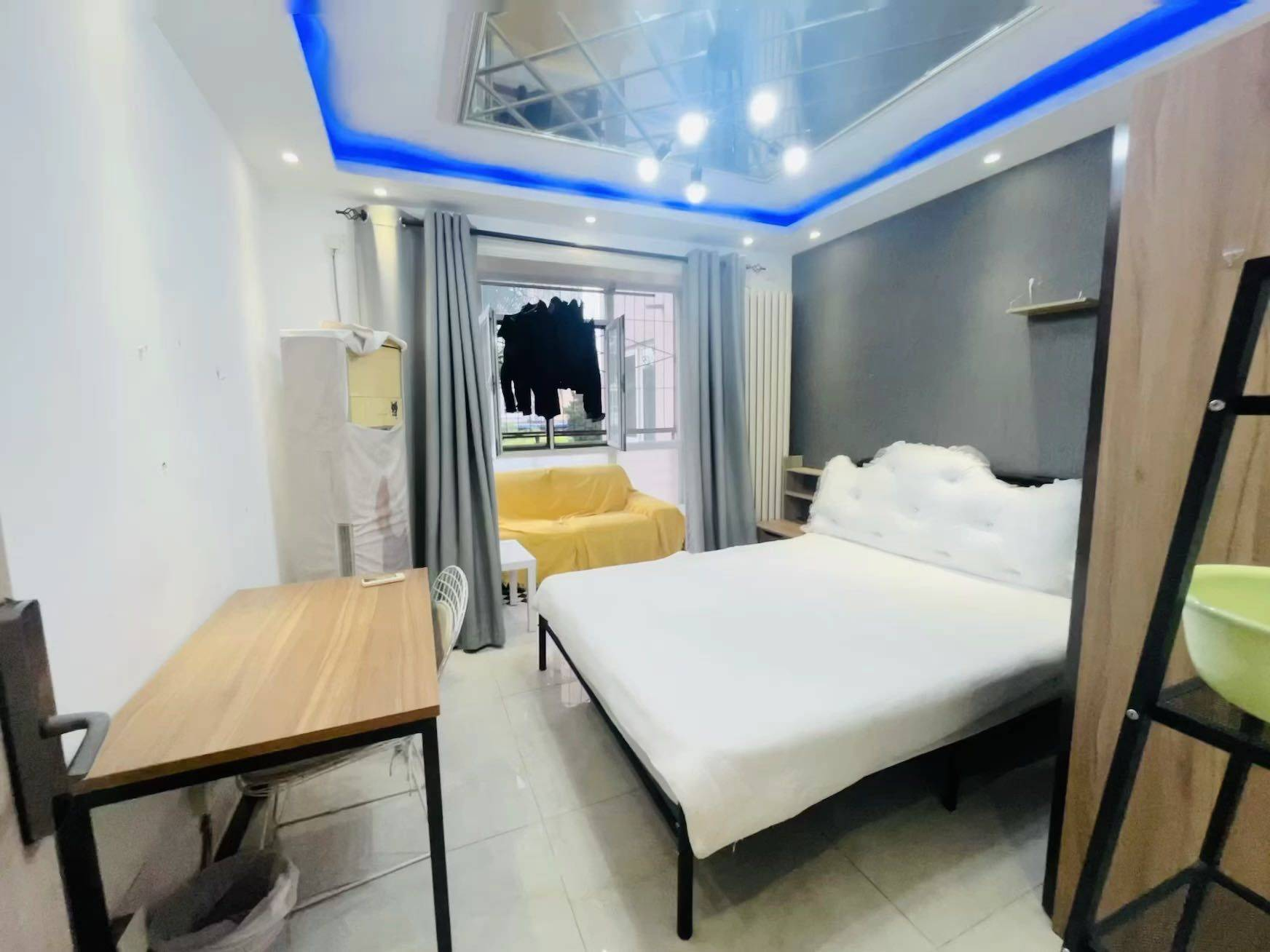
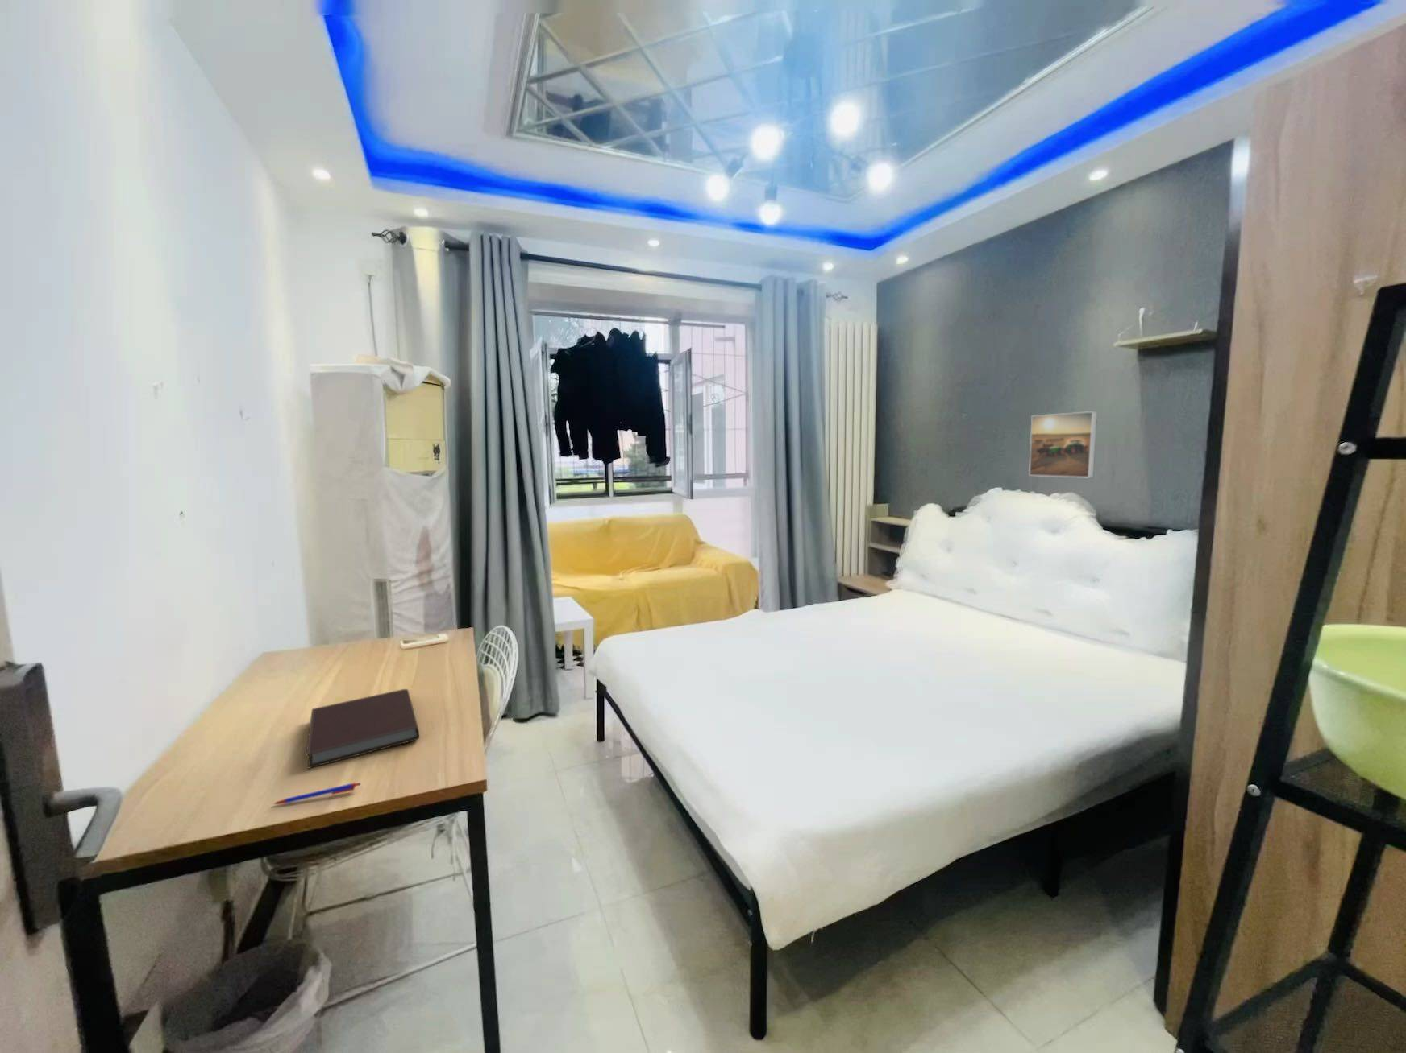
+ pen (317, 793)
+ notebook (363, 723)
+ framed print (1061, 445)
